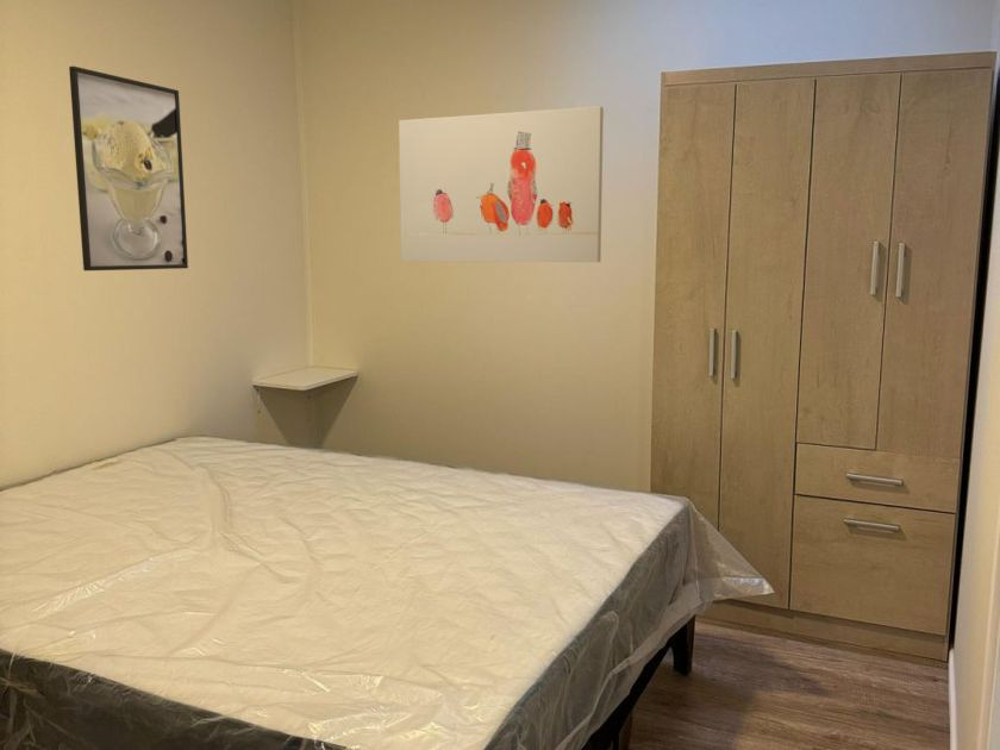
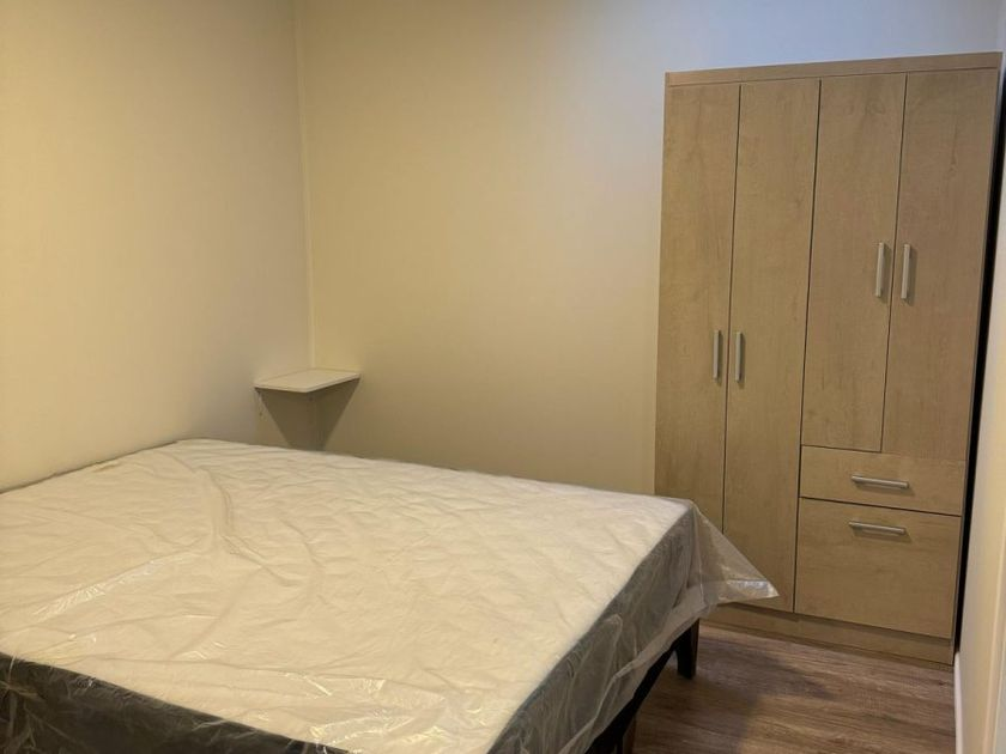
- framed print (133, 175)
- wall art (495, 188)
